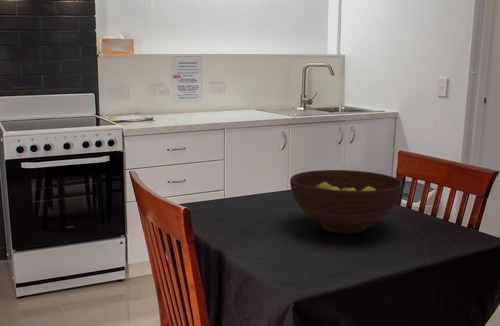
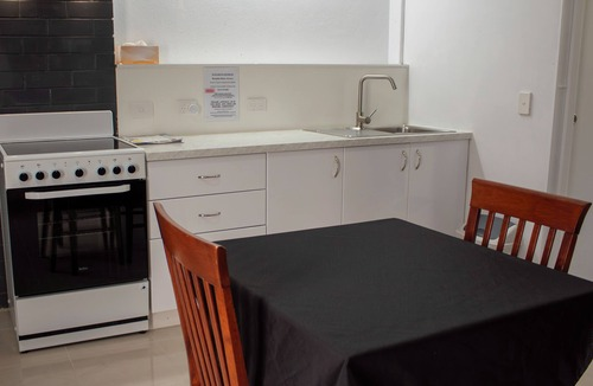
- fruit bowl (344, 204)
